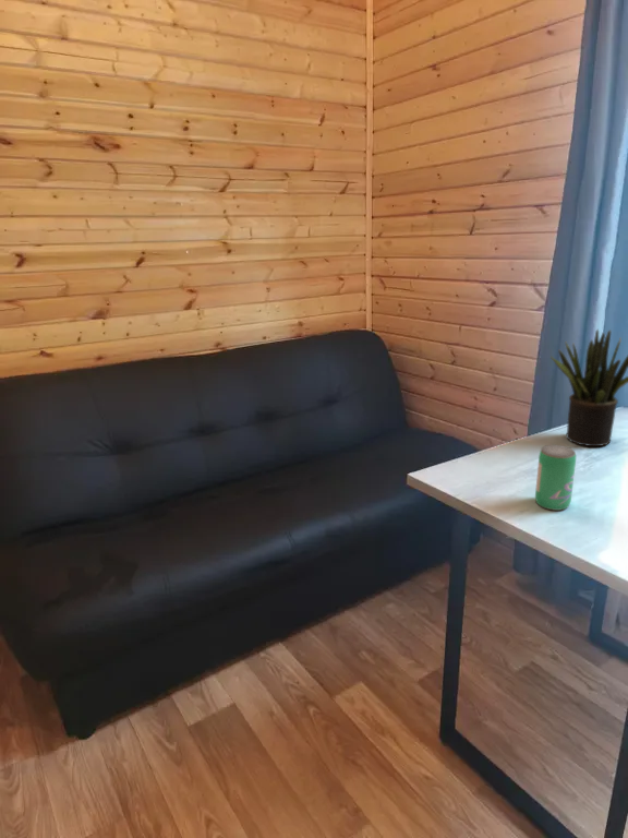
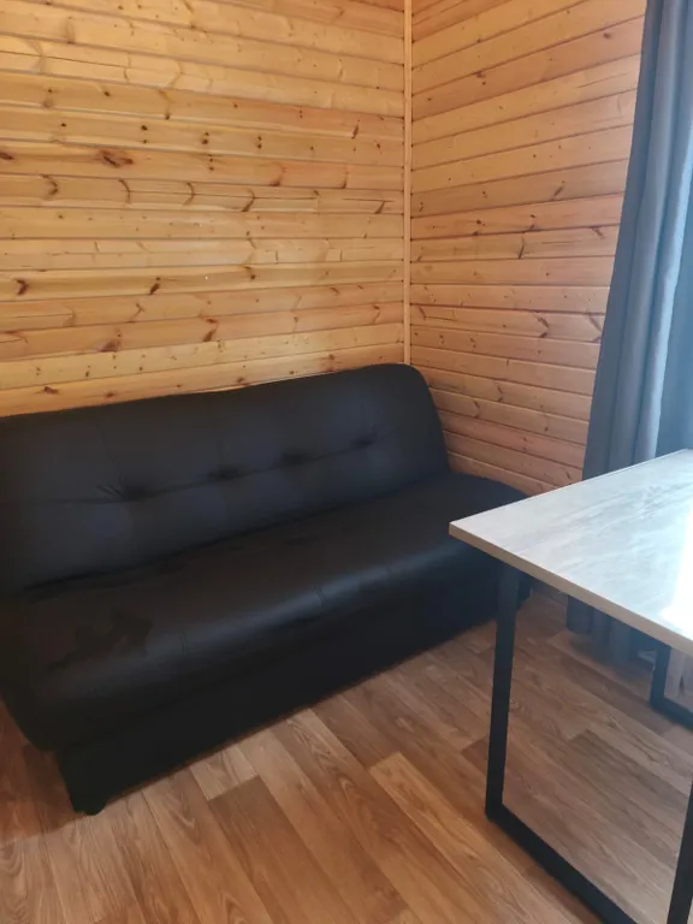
- potted plant (588, 386)
- beverage can (555, 477)
